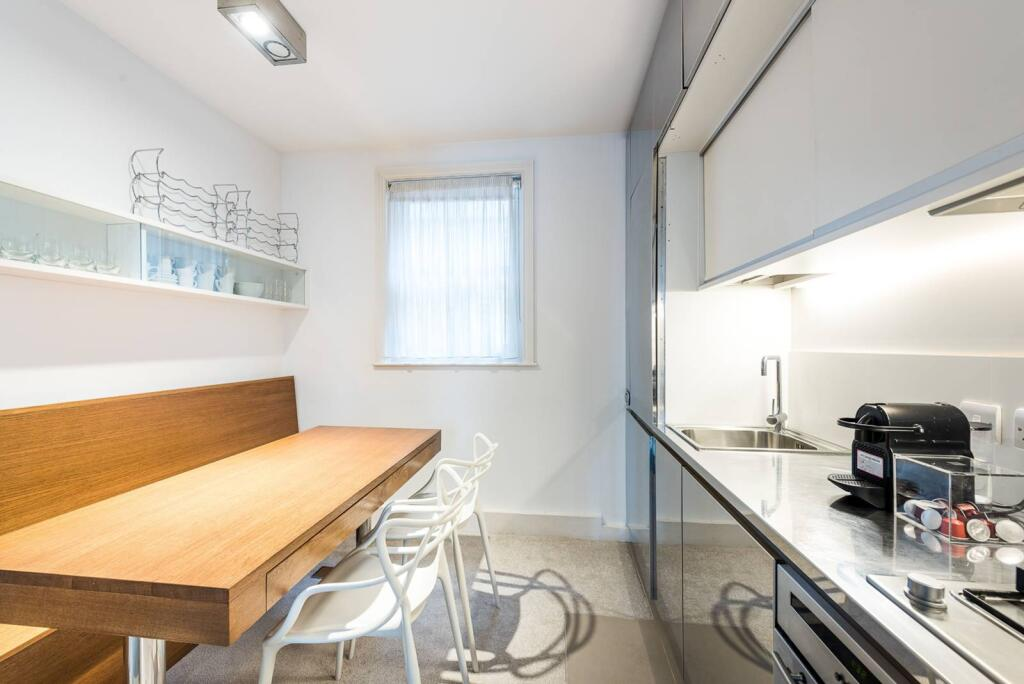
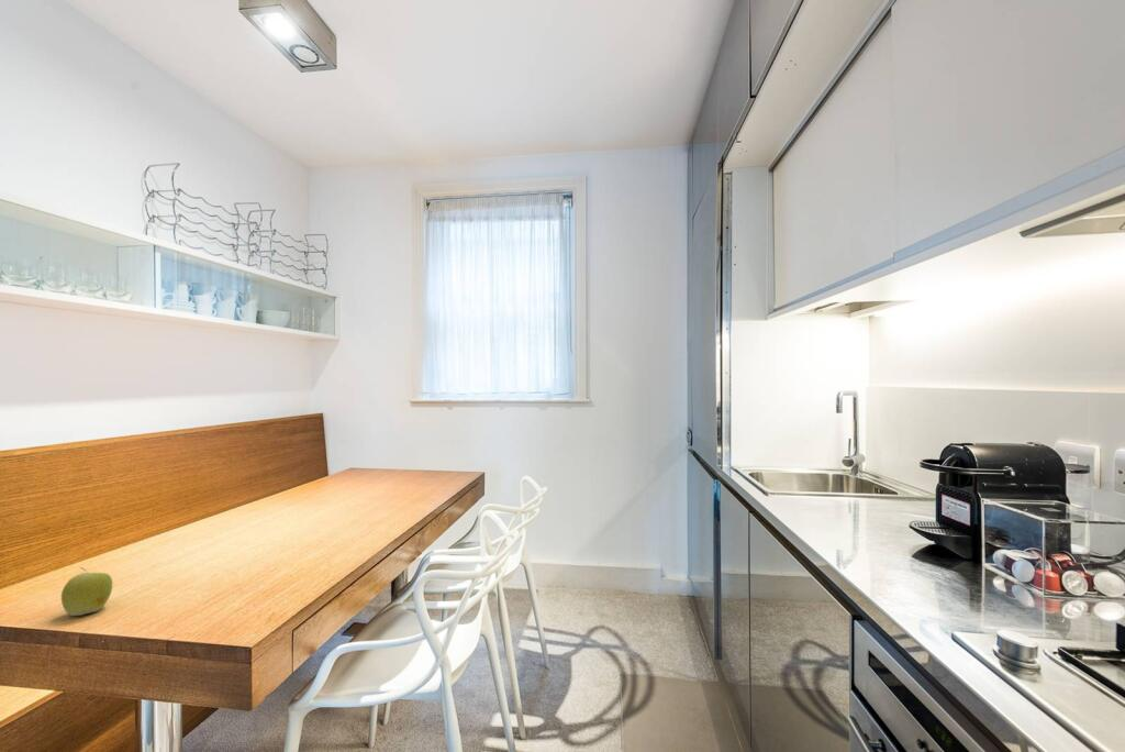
+ apple (88, 588)
